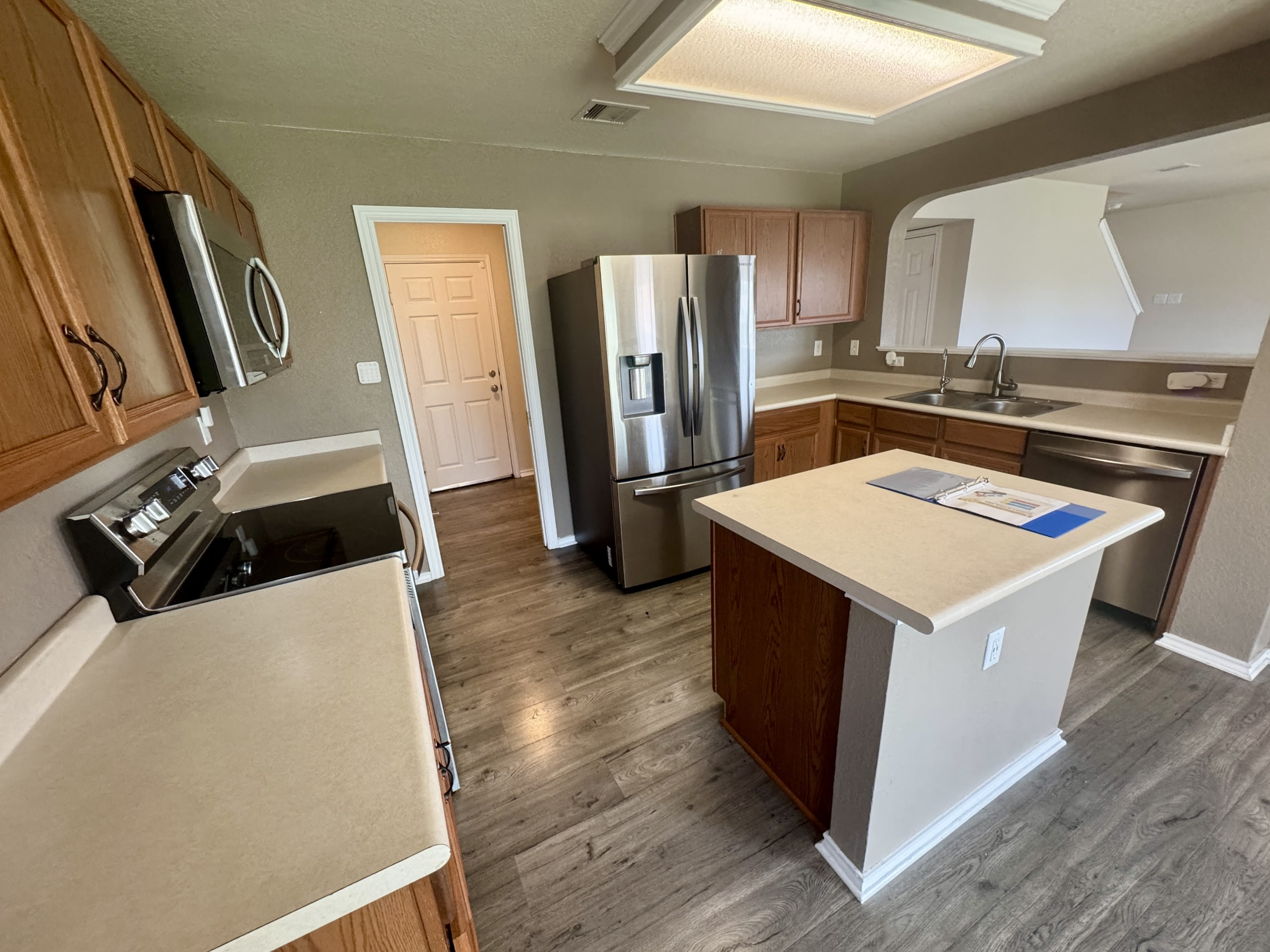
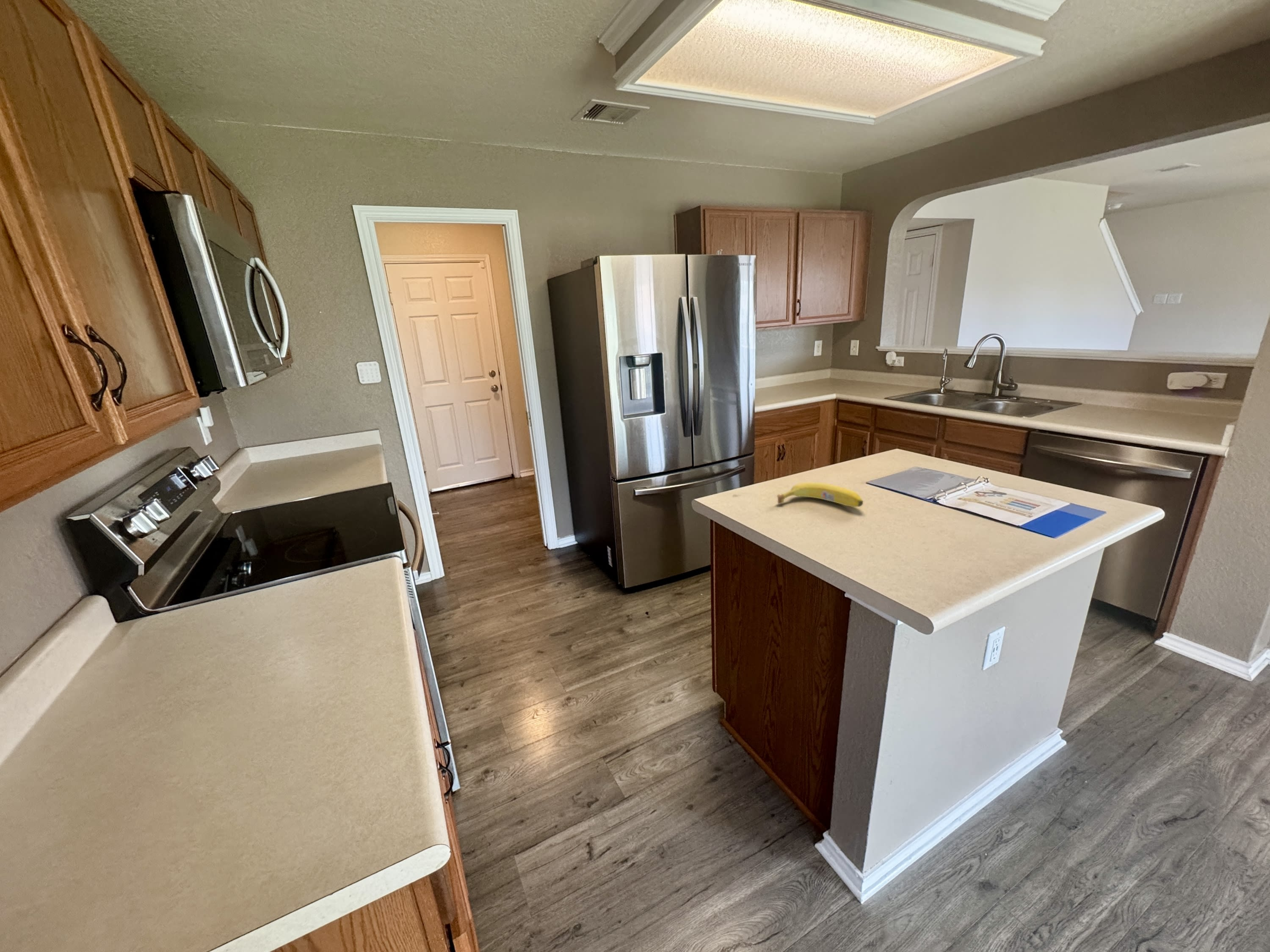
+ fruit (815, 496)
